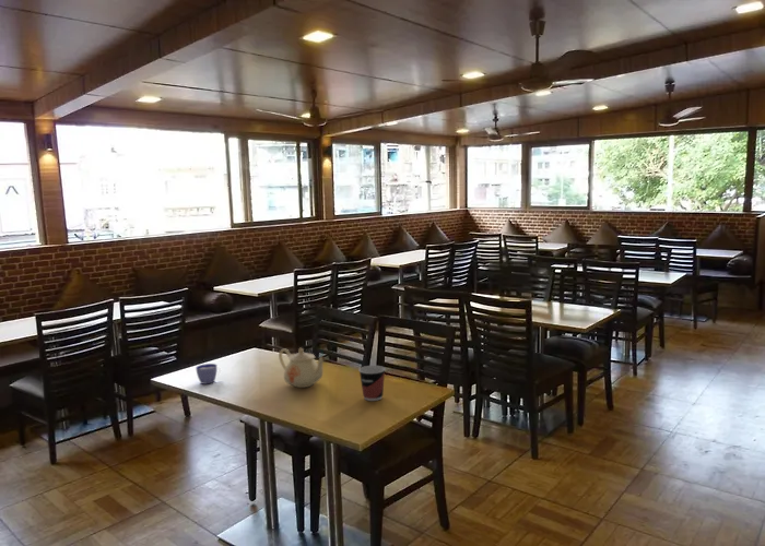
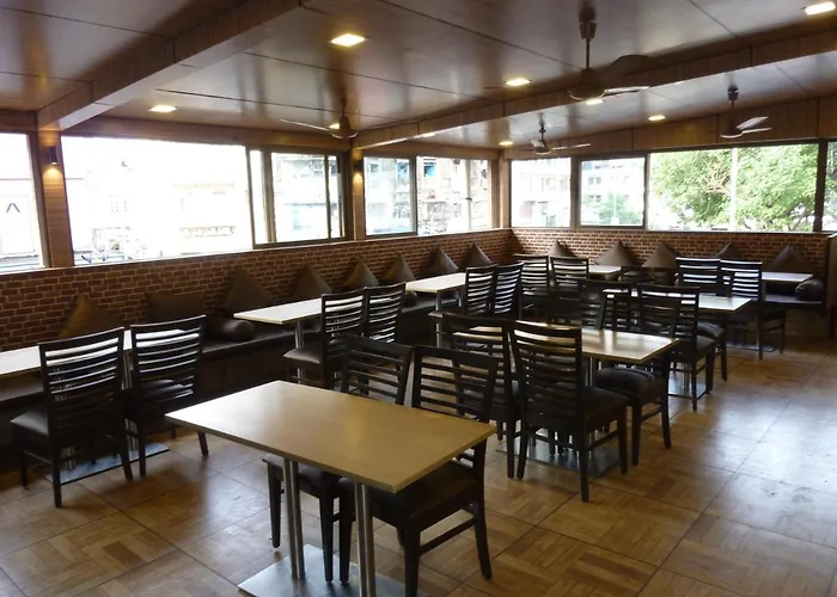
- cup (372, 383)
- teapot (302, 365)
- cup (210, 373)
